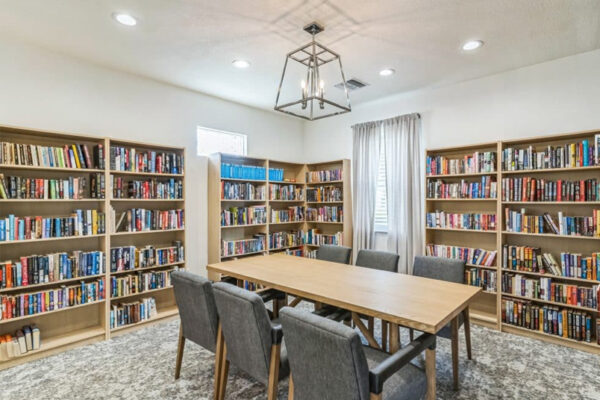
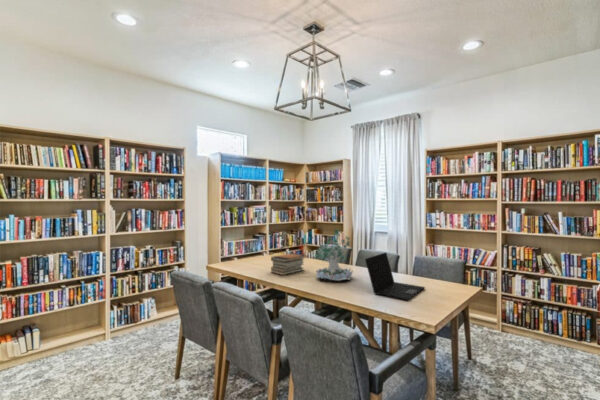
+ book stack (288, 263)
+ laptop (392, 275)
+ plant (332, 253)
